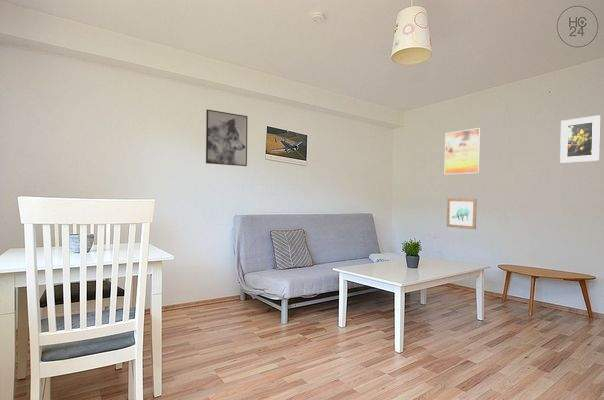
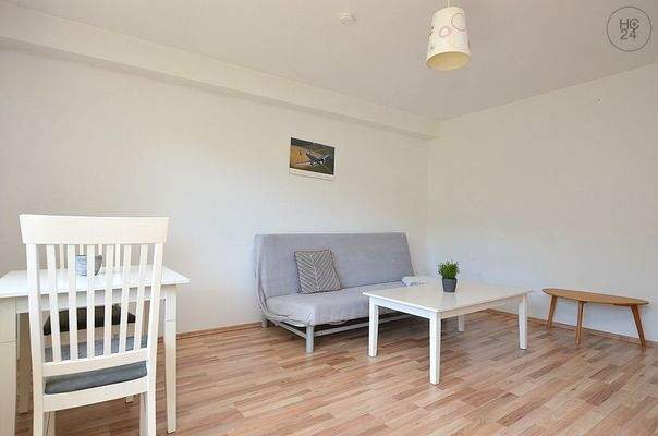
- wall art (227, 138)
- wall art (461, 213)
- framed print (461, 152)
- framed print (579, 140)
